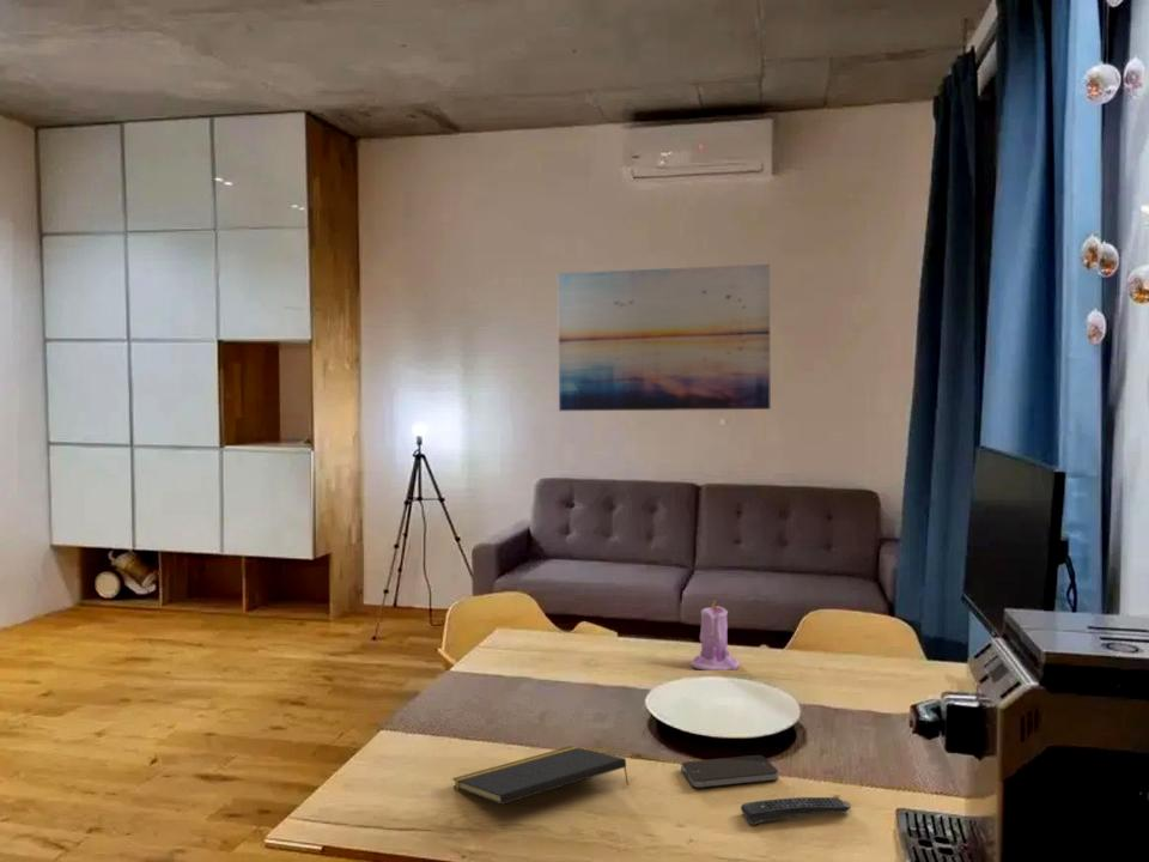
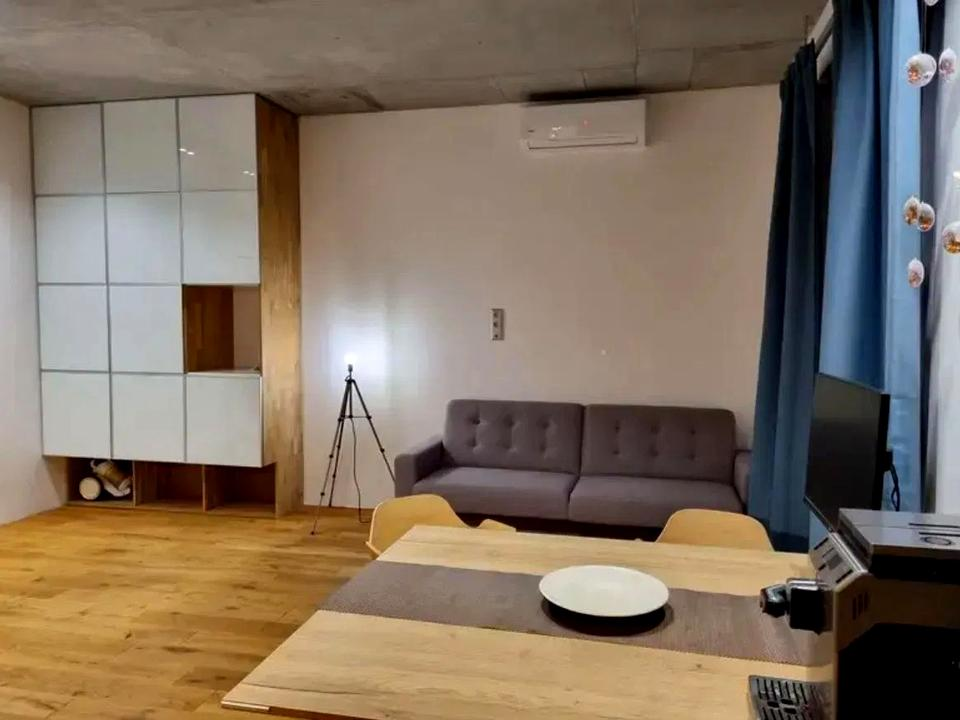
- remote control (797, 807)
- wall art (661, 339)
- candle (715, 631)
- notepad (539, 772)
- smartphone (729, 770)
